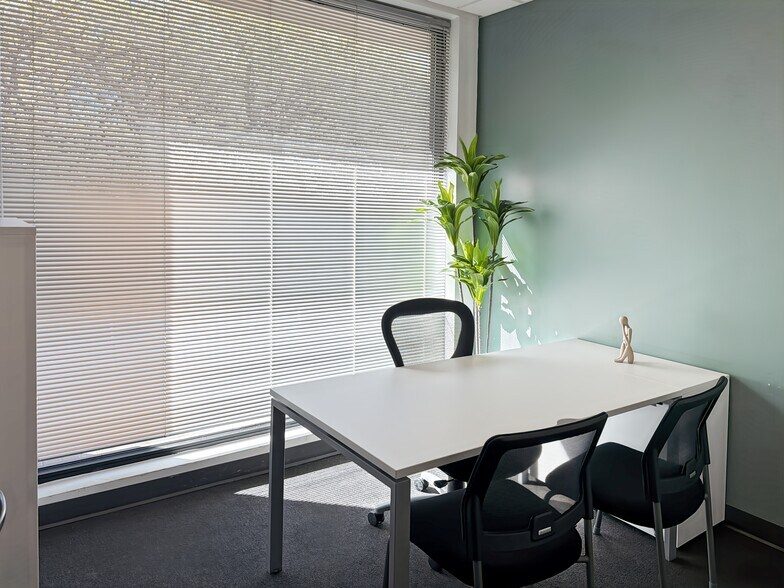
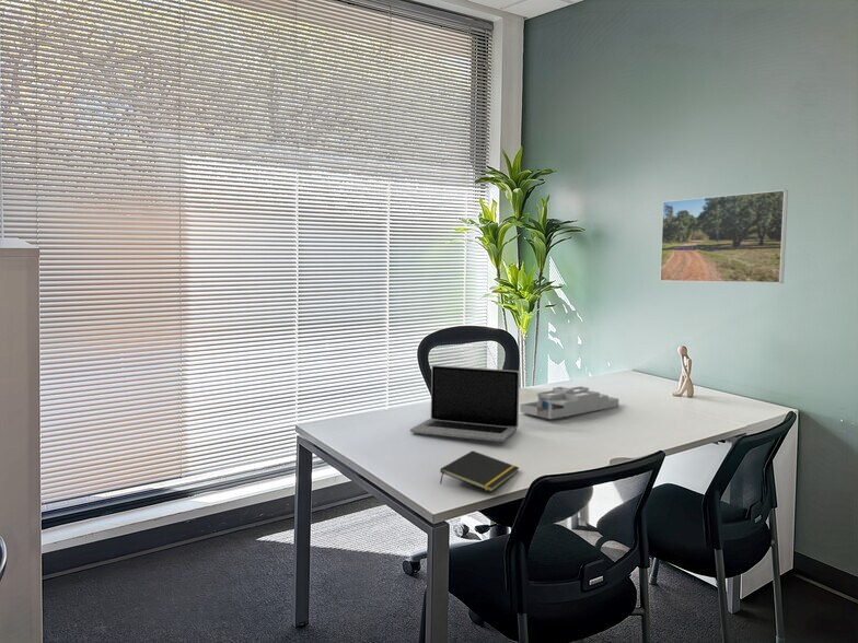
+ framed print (718, 238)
+ notepad (480, 469)
+ desk organizer (570, 399)
+ laptop (465, 401)
